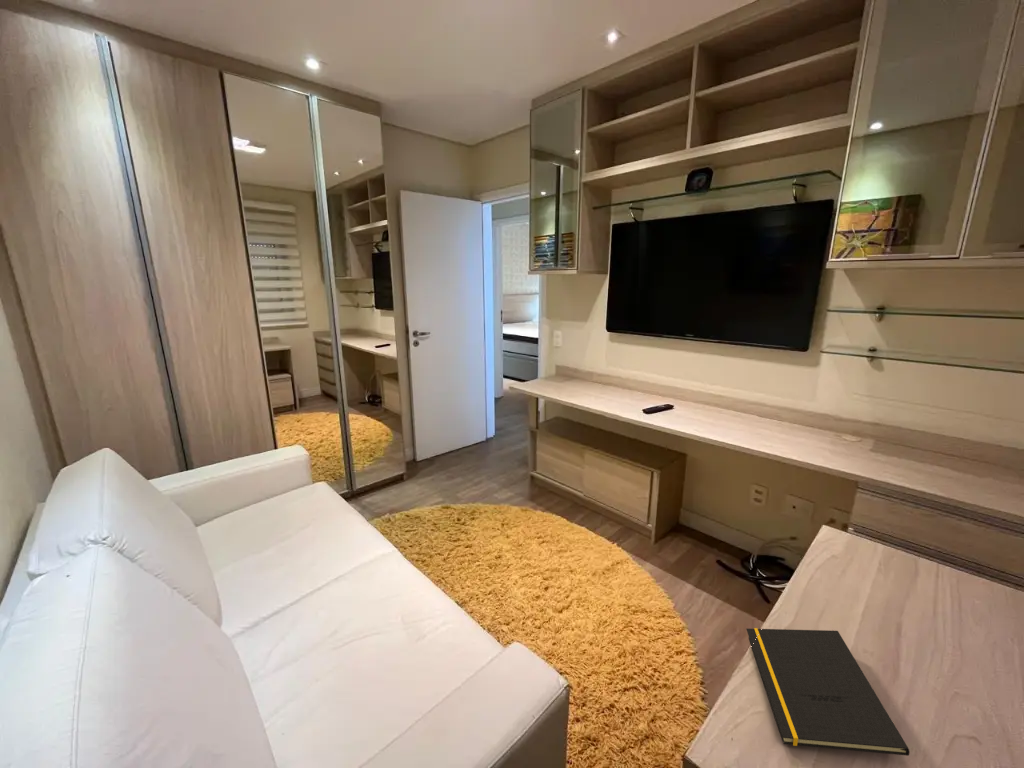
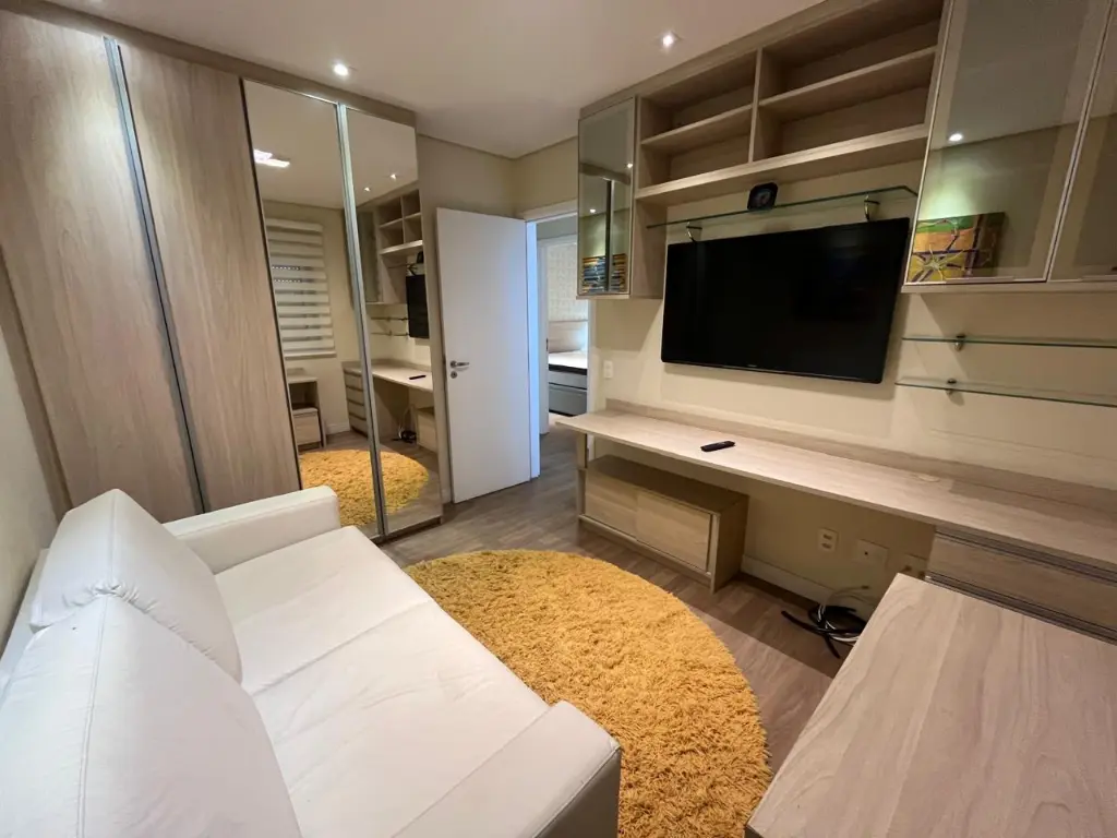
- notepad (813, 681)
